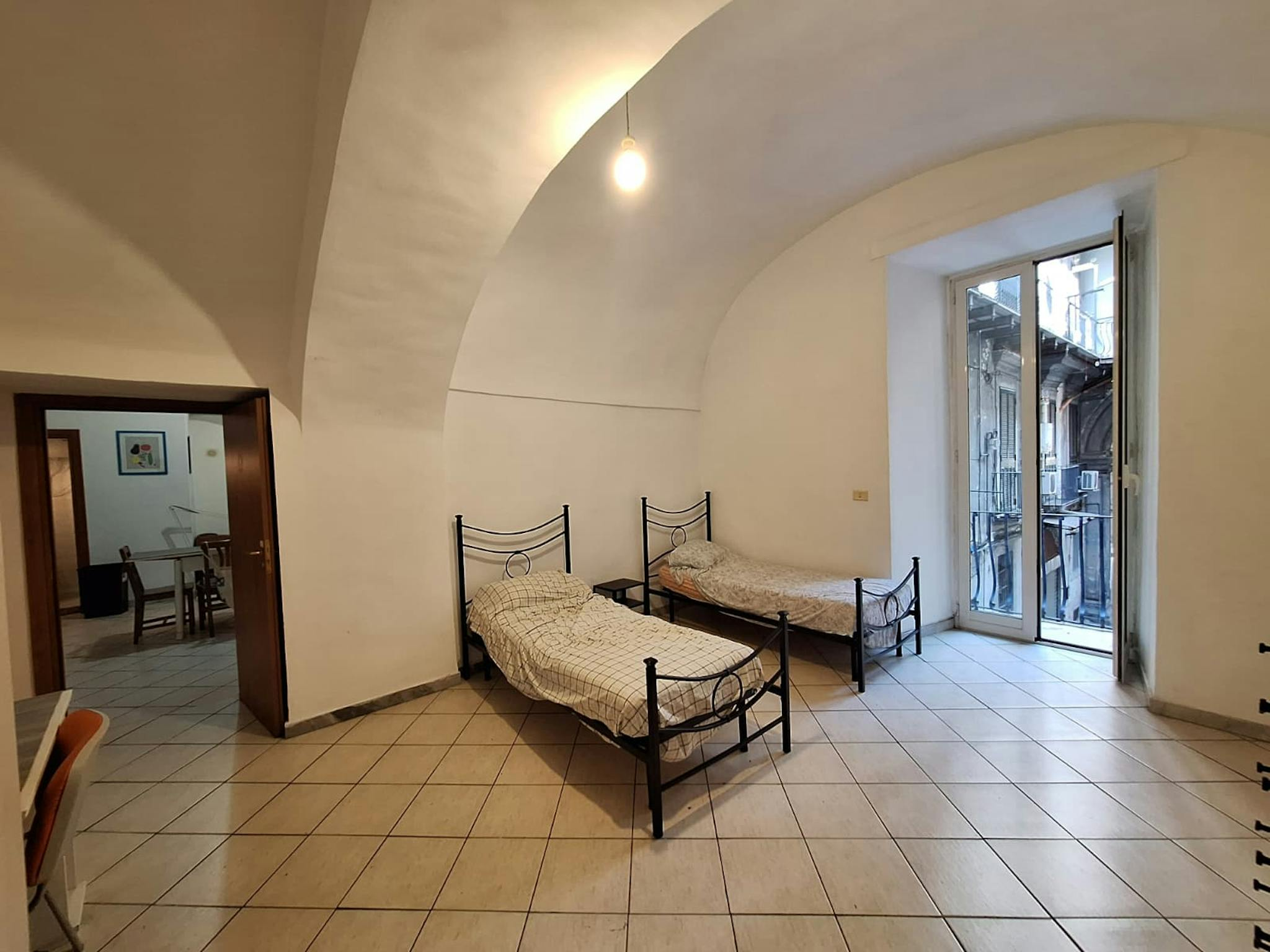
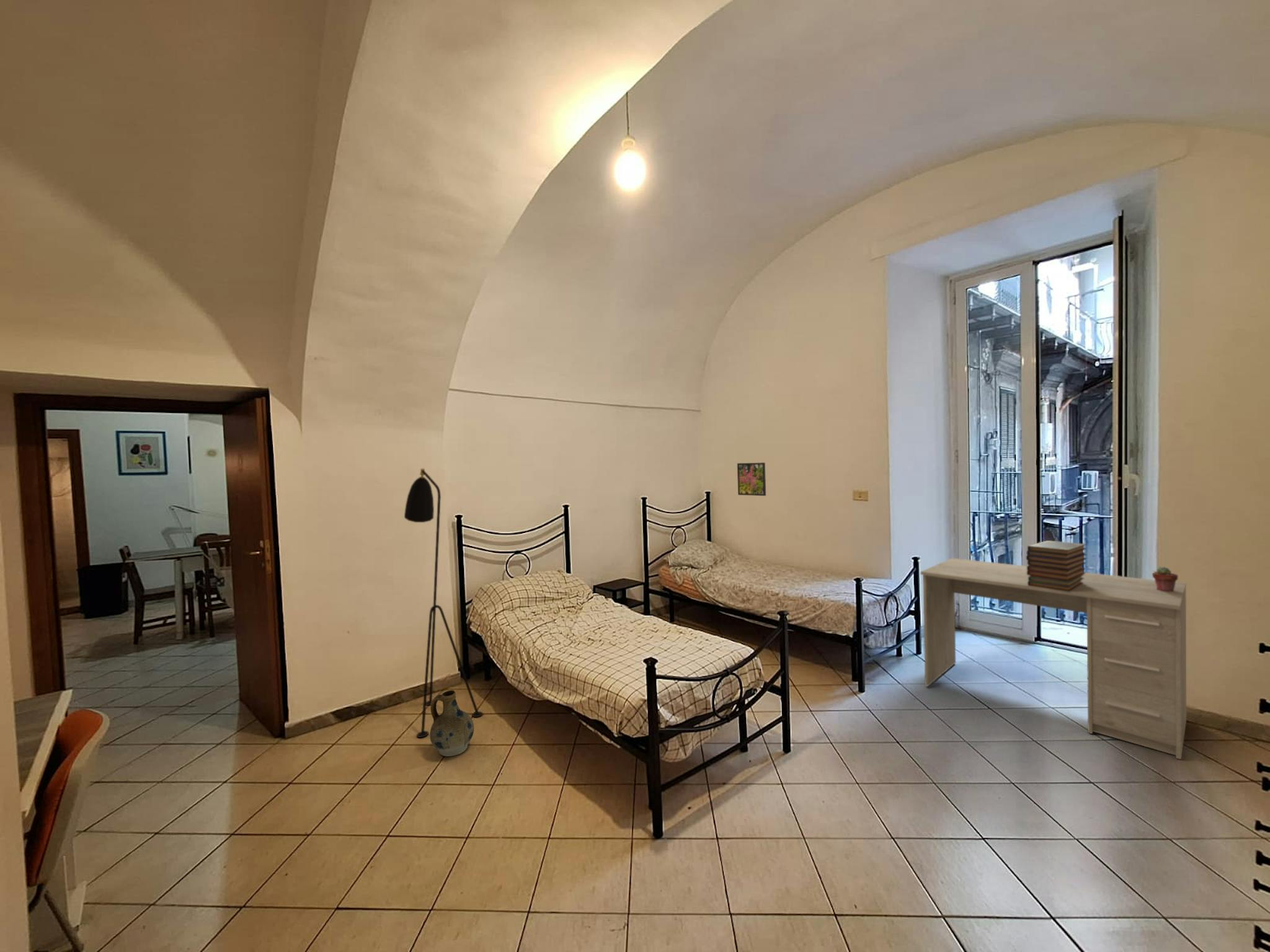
+ potted succulent (1165, 578)
+ floor lamp (433, 591)
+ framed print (751, 479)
+ desk (1046, 607)
+ ceramic jug (451, 721)
+ book stack (1056, 564)
